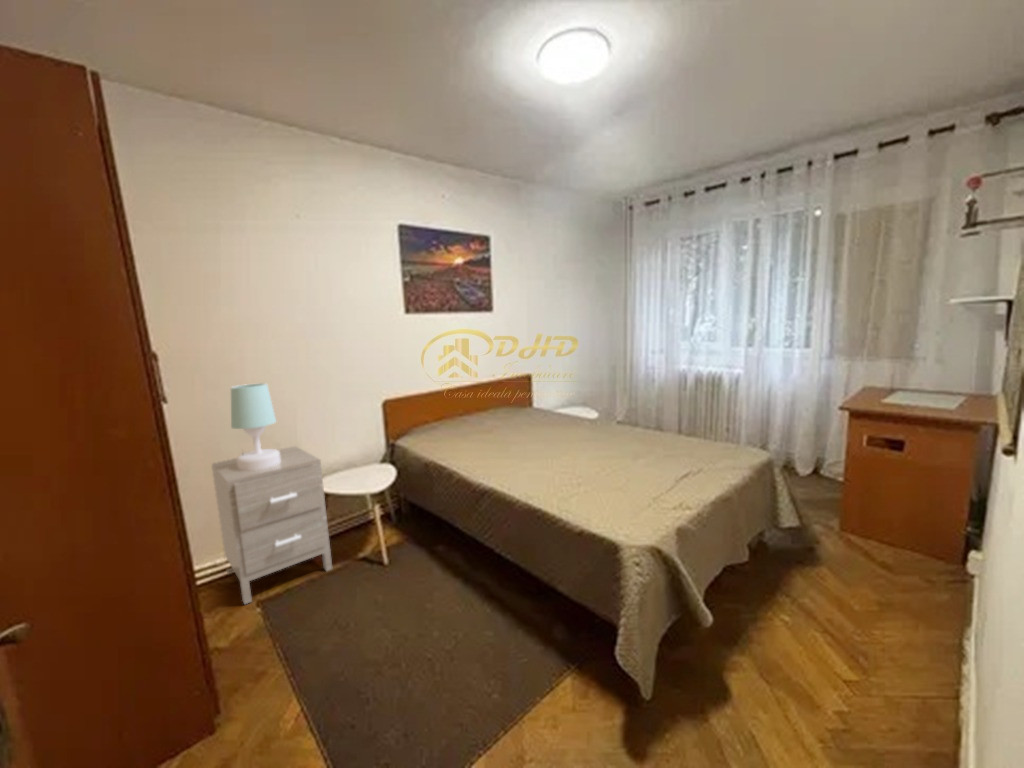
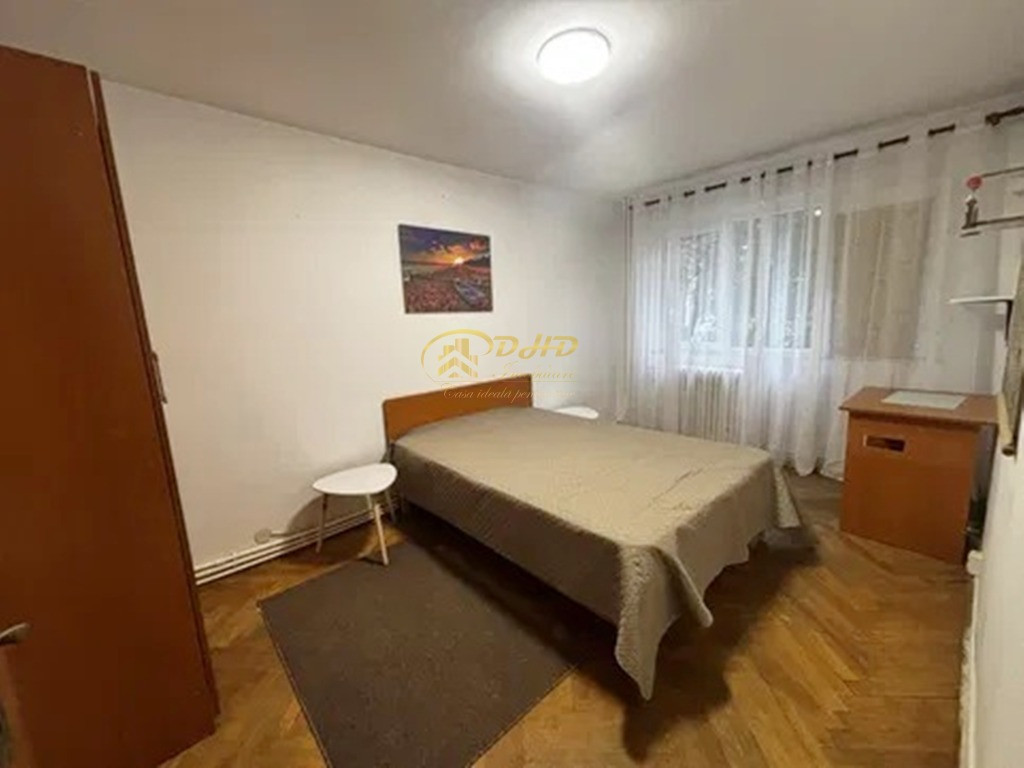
- nightstand (274, 518)
- table lamp (254, 425)
